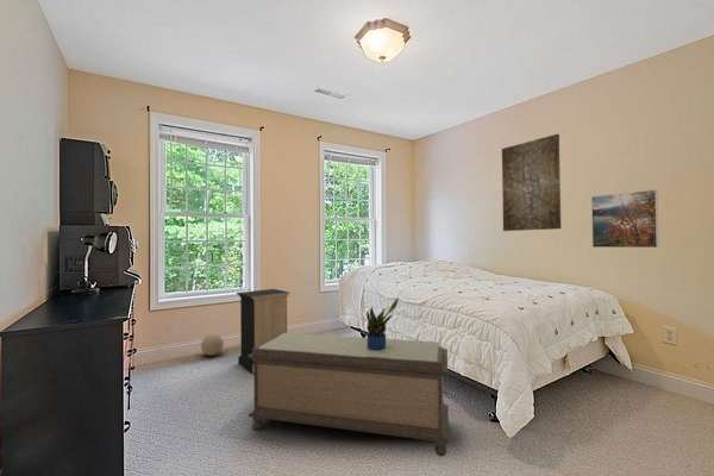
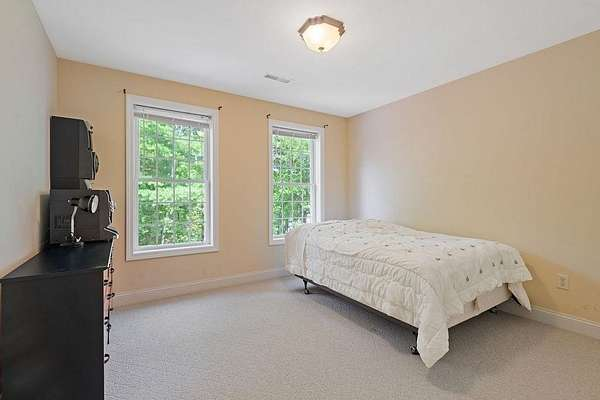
- bench (350, 384)
- wall art (528, 186)
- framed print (622, 220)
- nightstand (263, 327)
- ball (212, 344)
- potted plant (381, 321)
